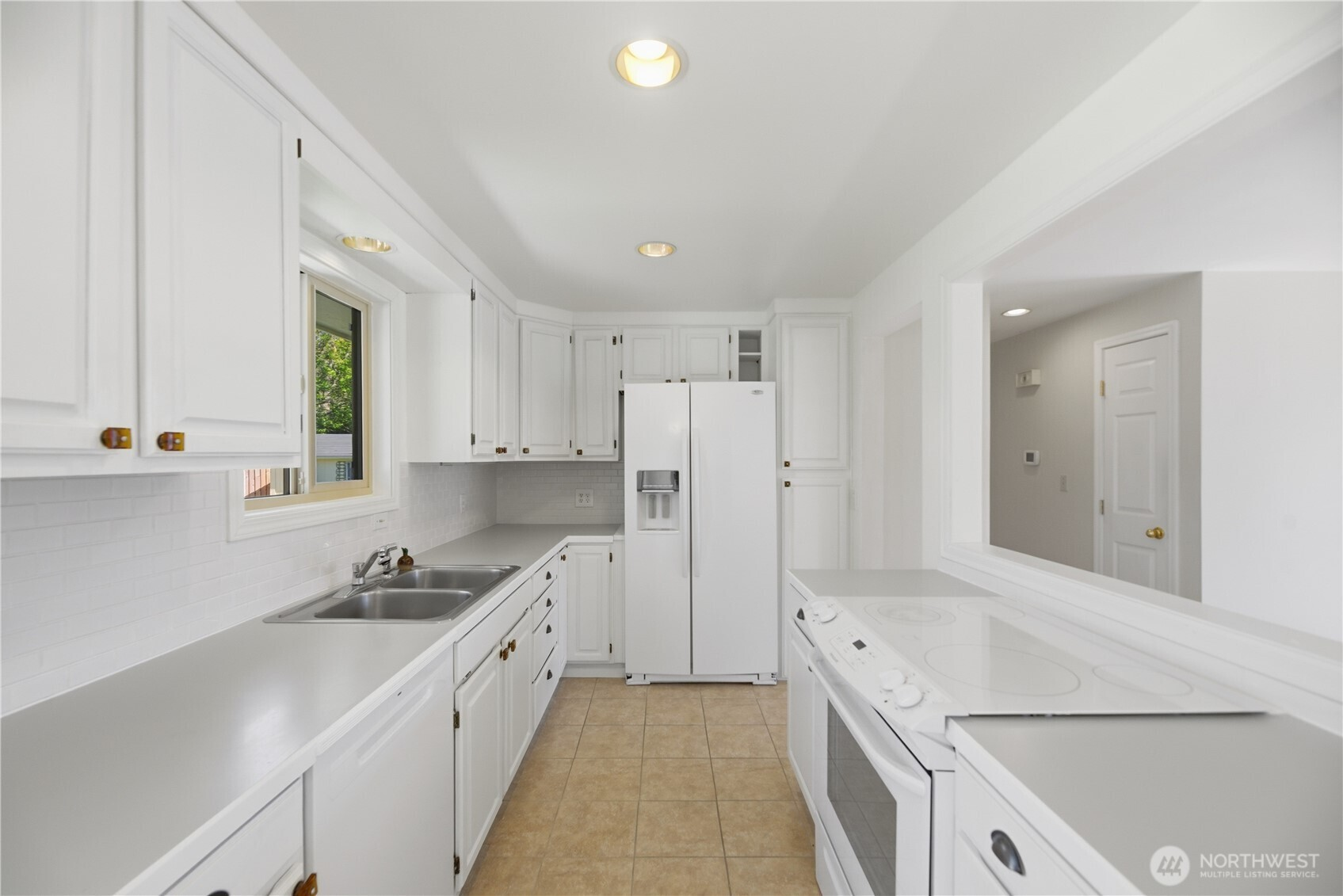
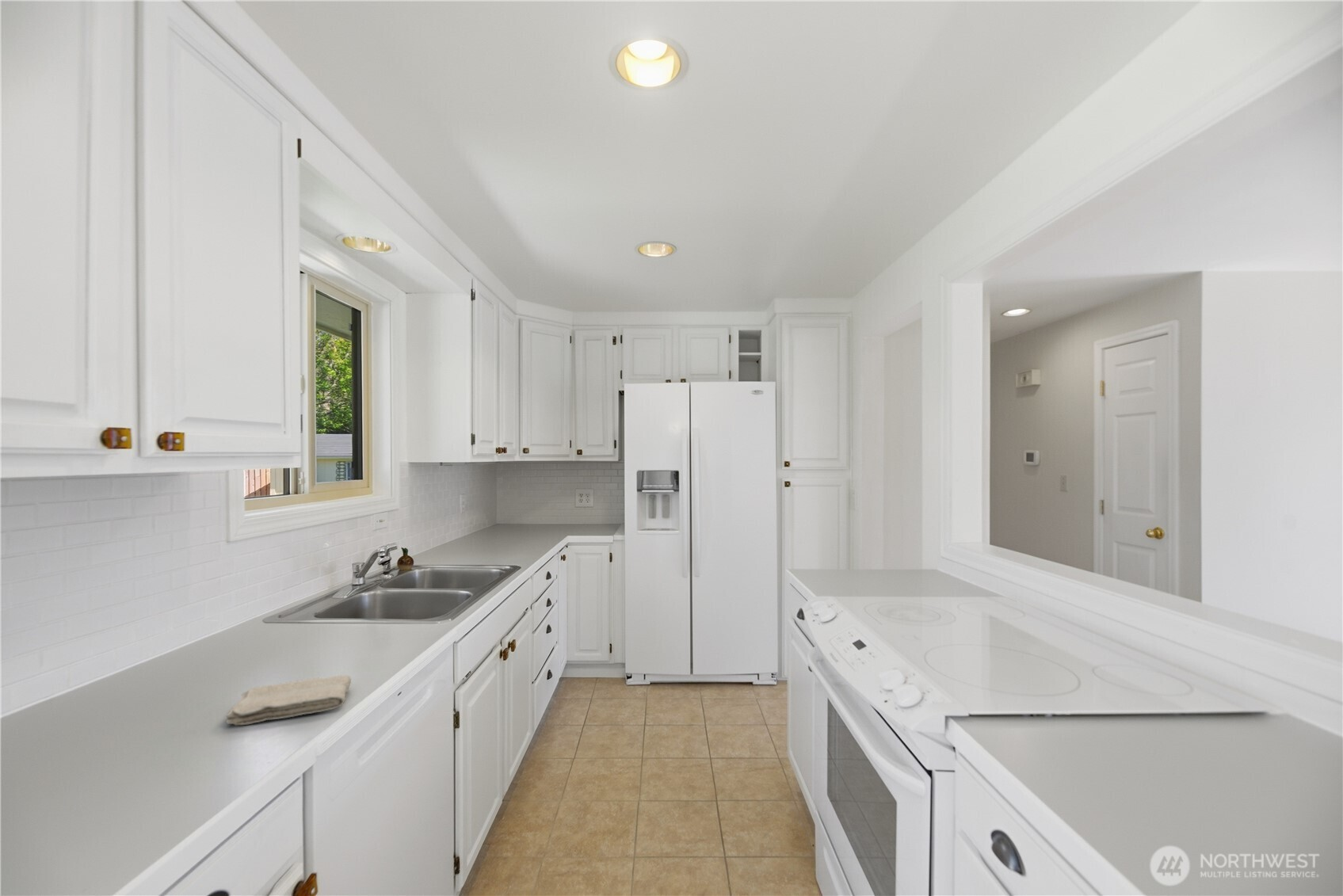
+ washcloth (293, 696)
